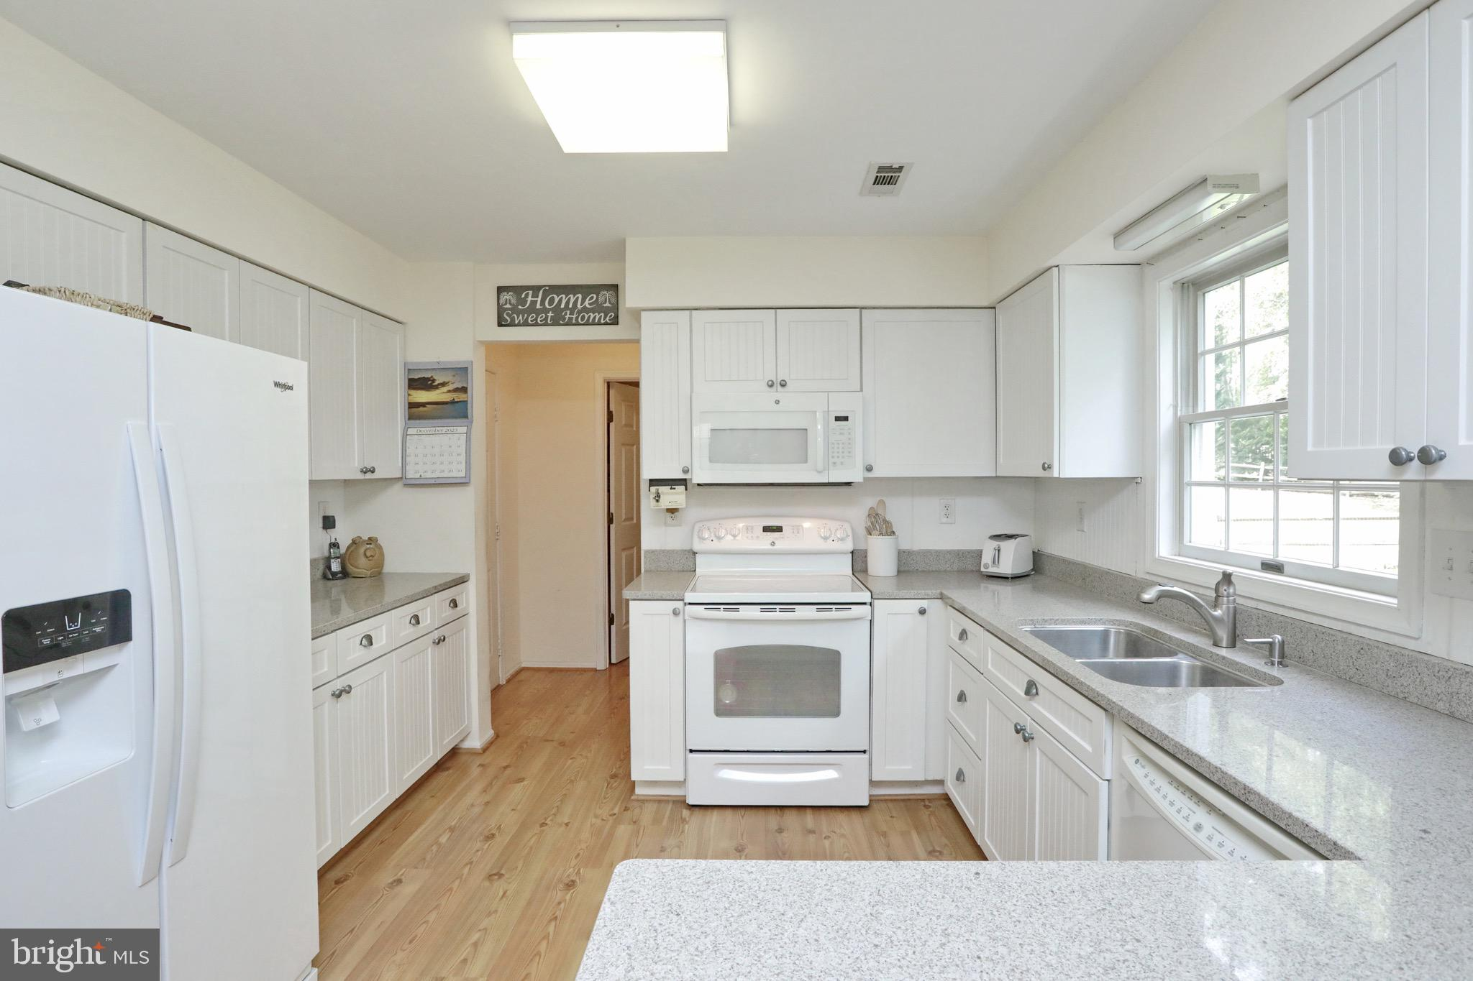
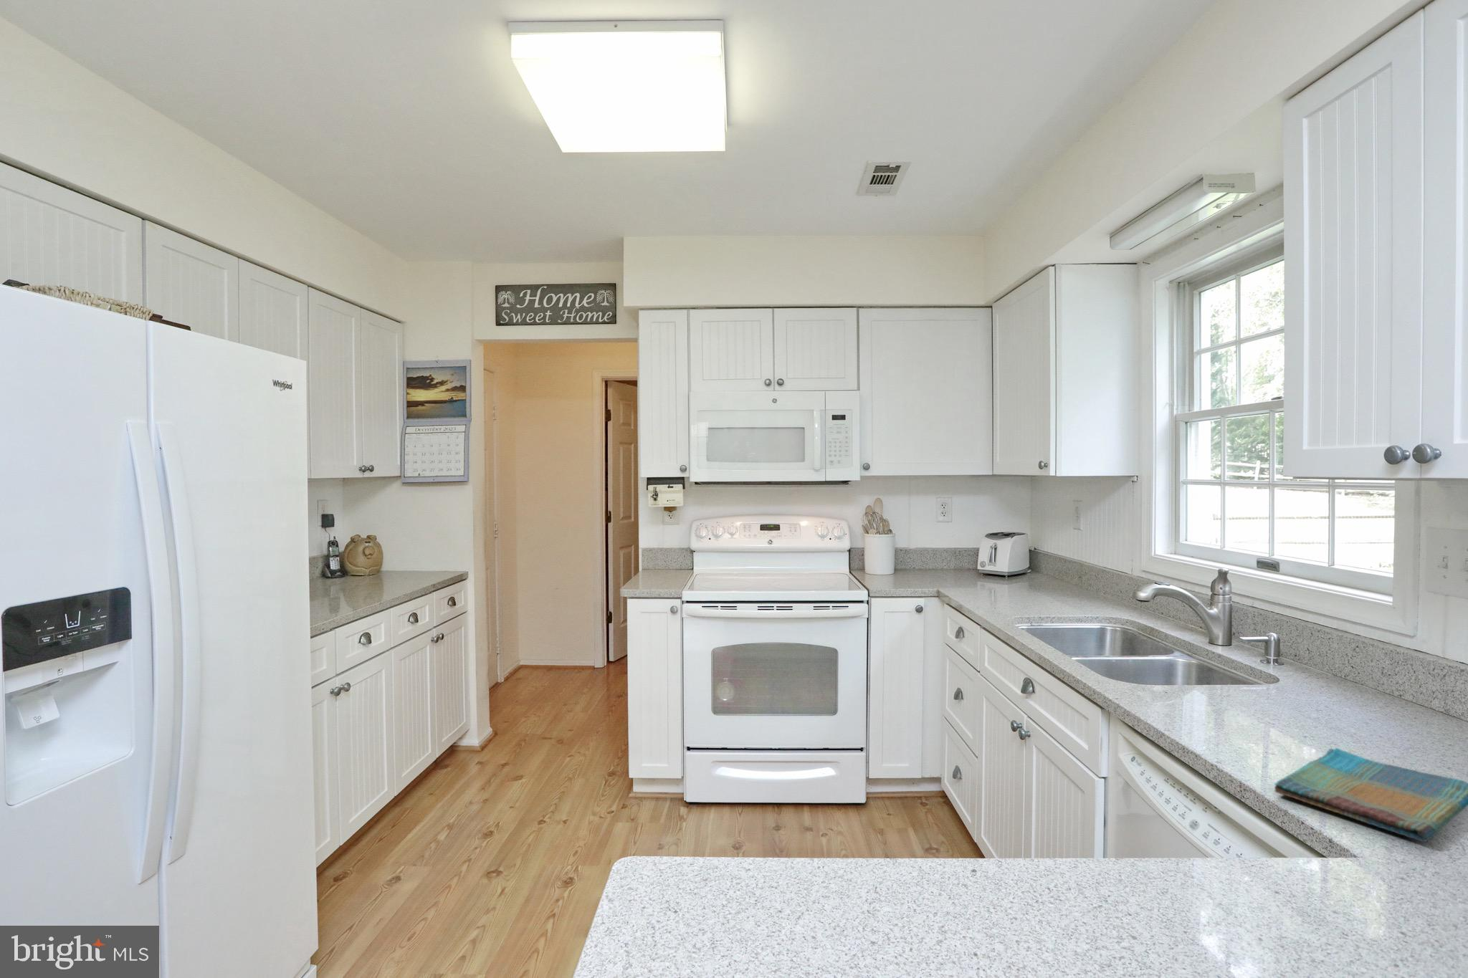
+ dish towel (1373, 788)
